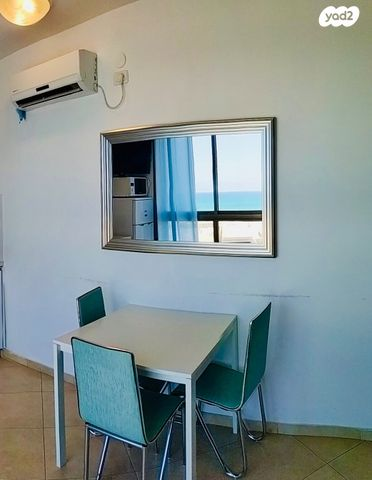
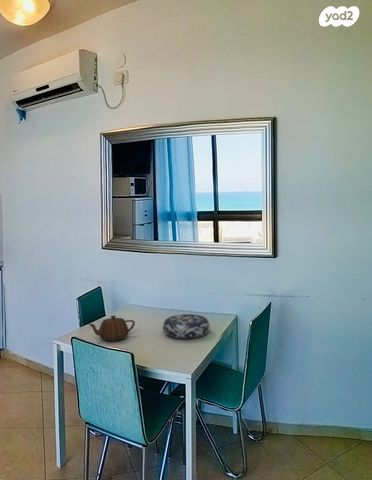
+ decorative bowl (186, 326)
+ teapot (112, 327)
